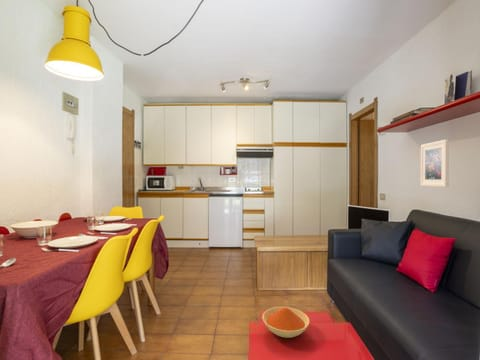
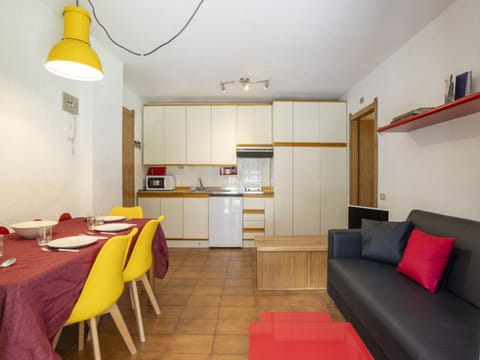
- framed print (433, 164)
- bowl (285, 319)
